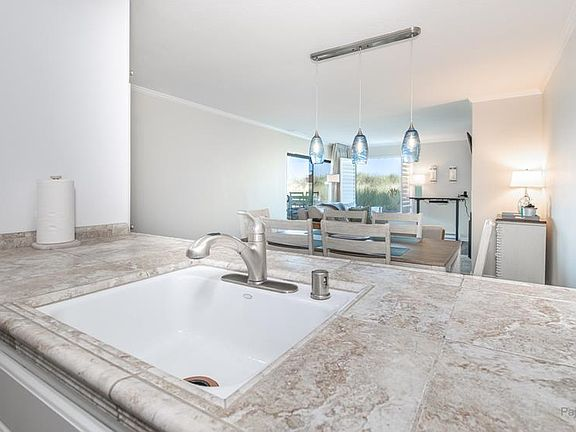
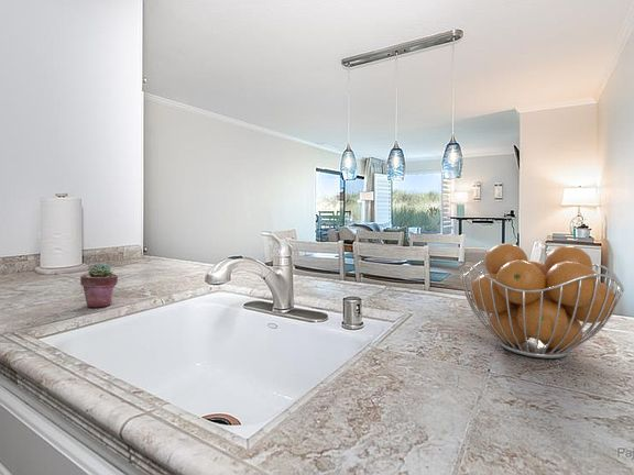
+ potted succulent (99, 284)
+ fruit basket (533, 296)
